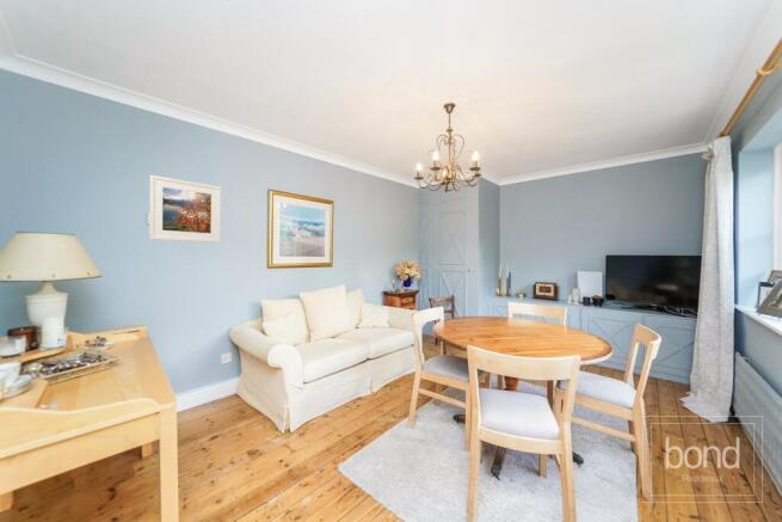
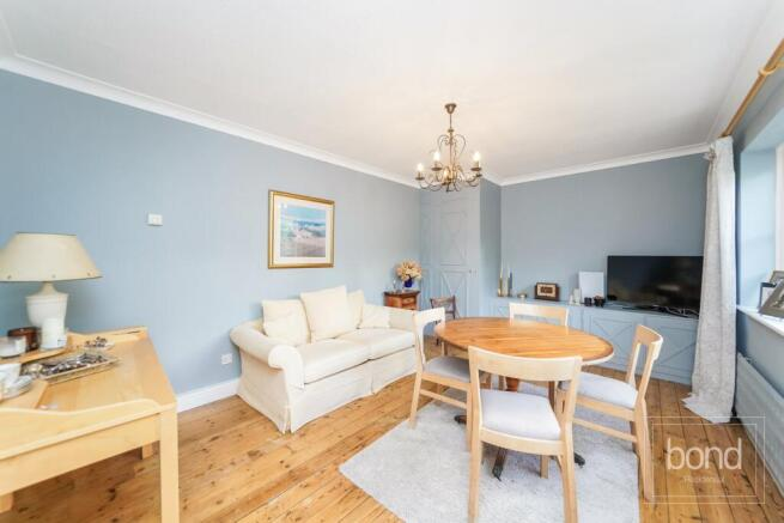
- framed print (187, 210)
